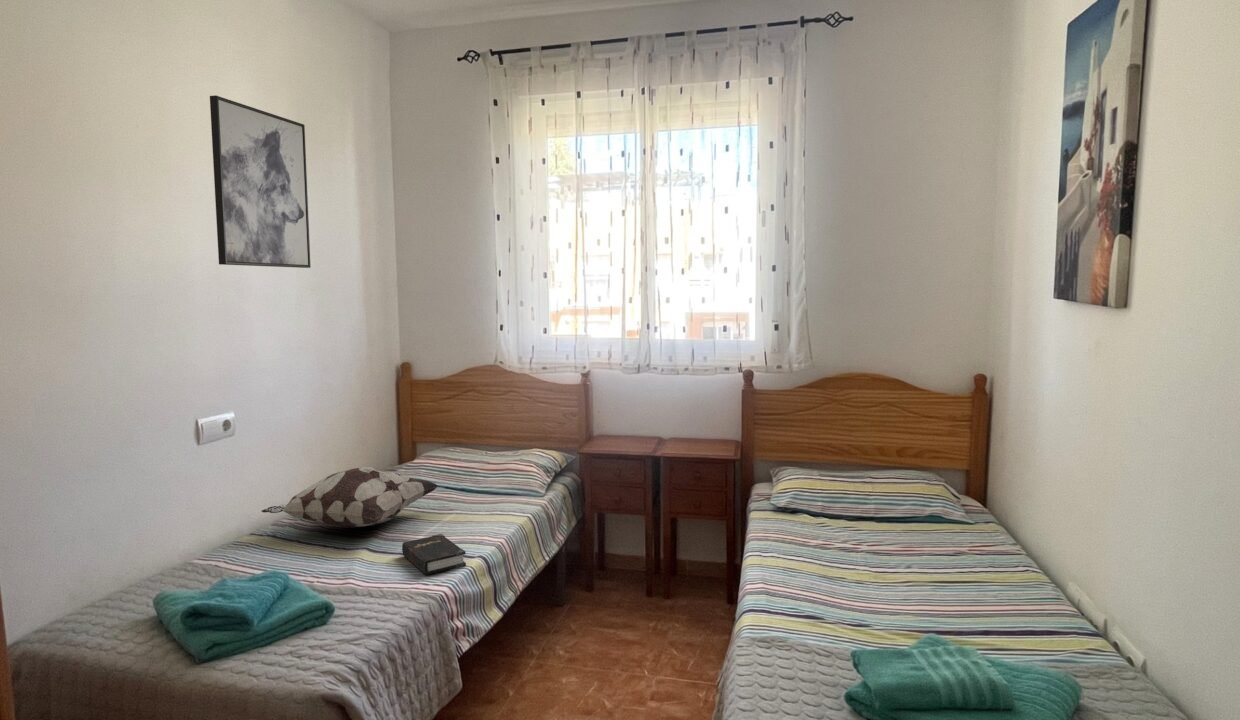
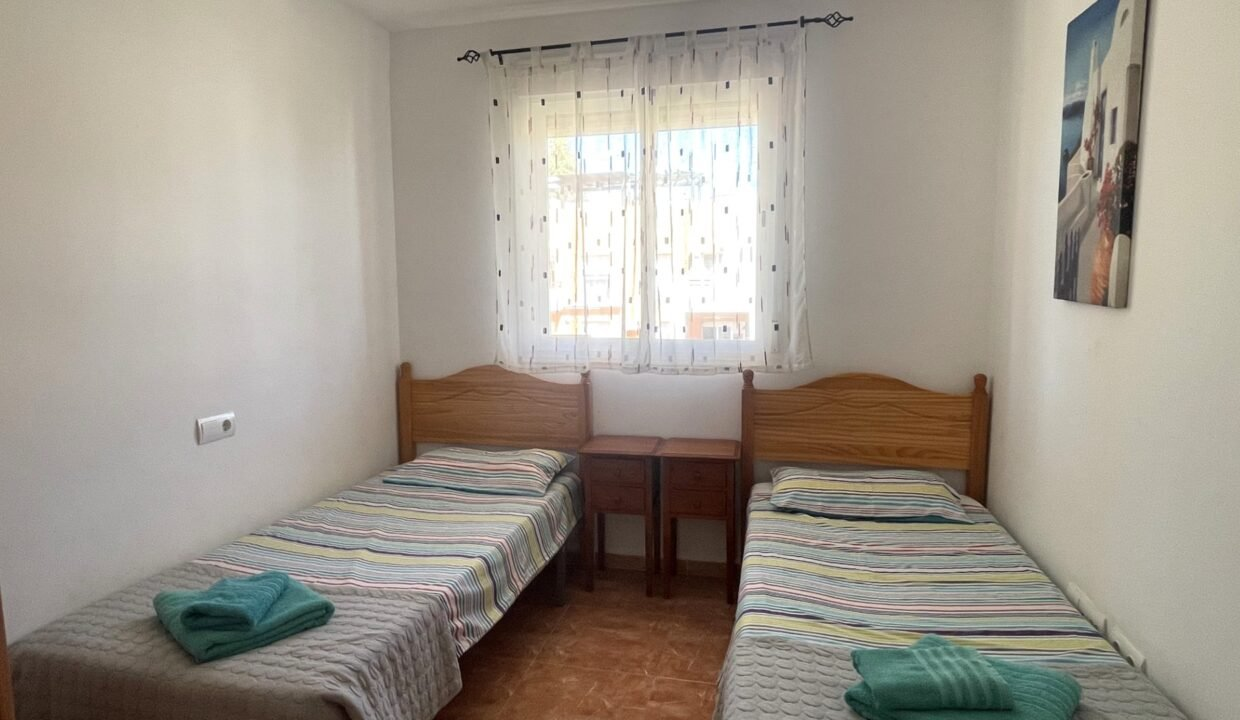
- wall art (264, 189)
- hardback book (433, 553)
- decorative pillow (354, 497)
